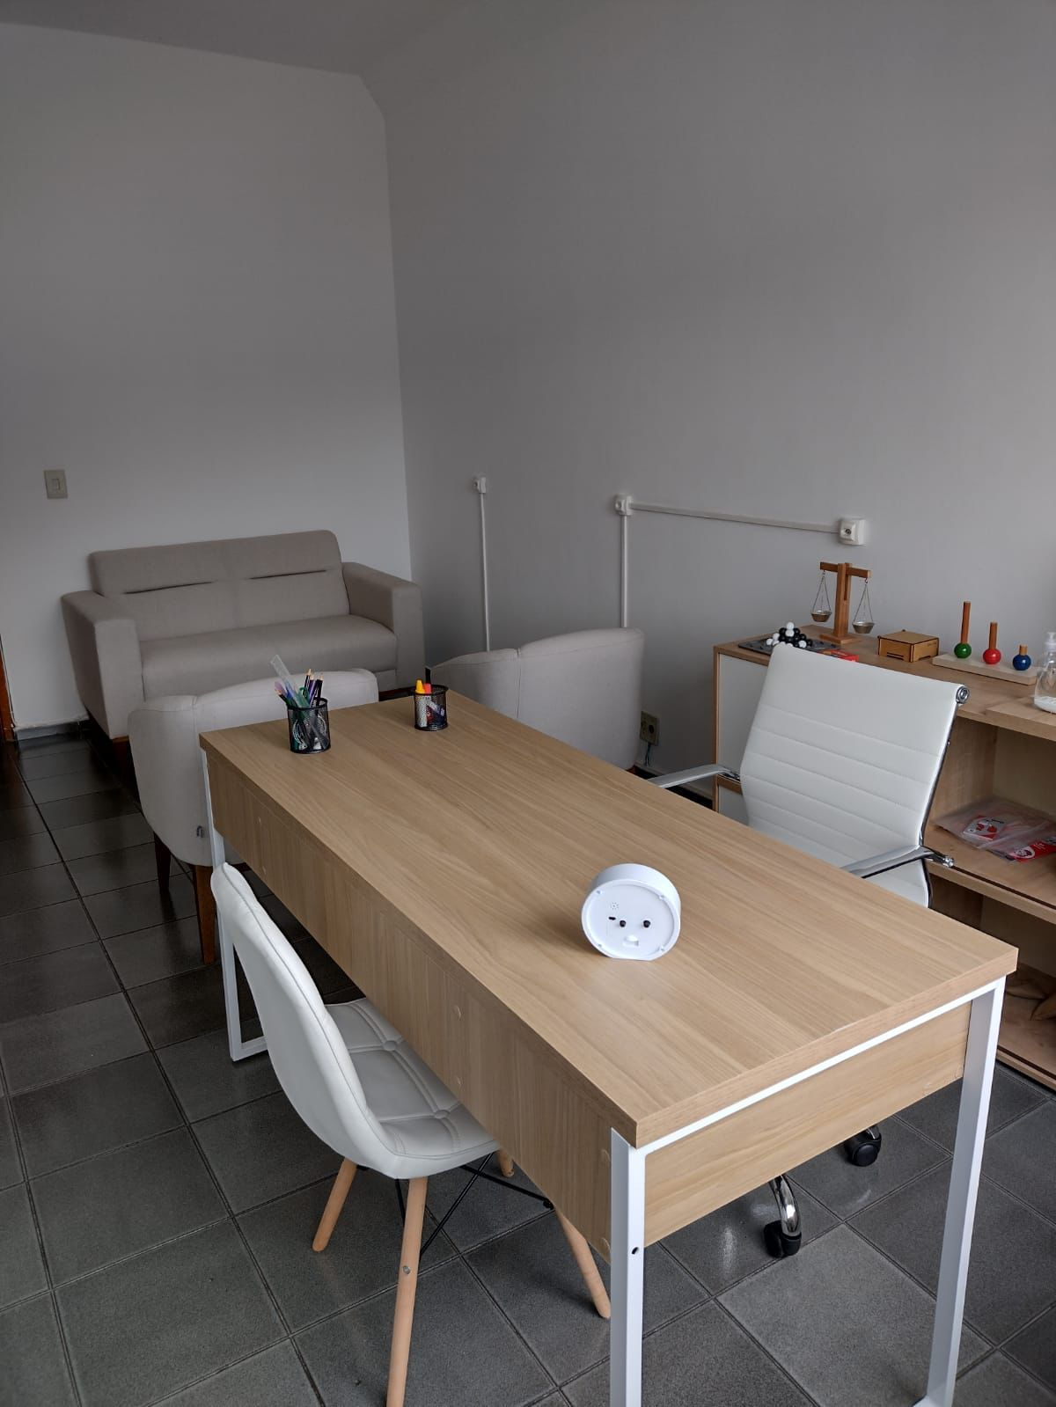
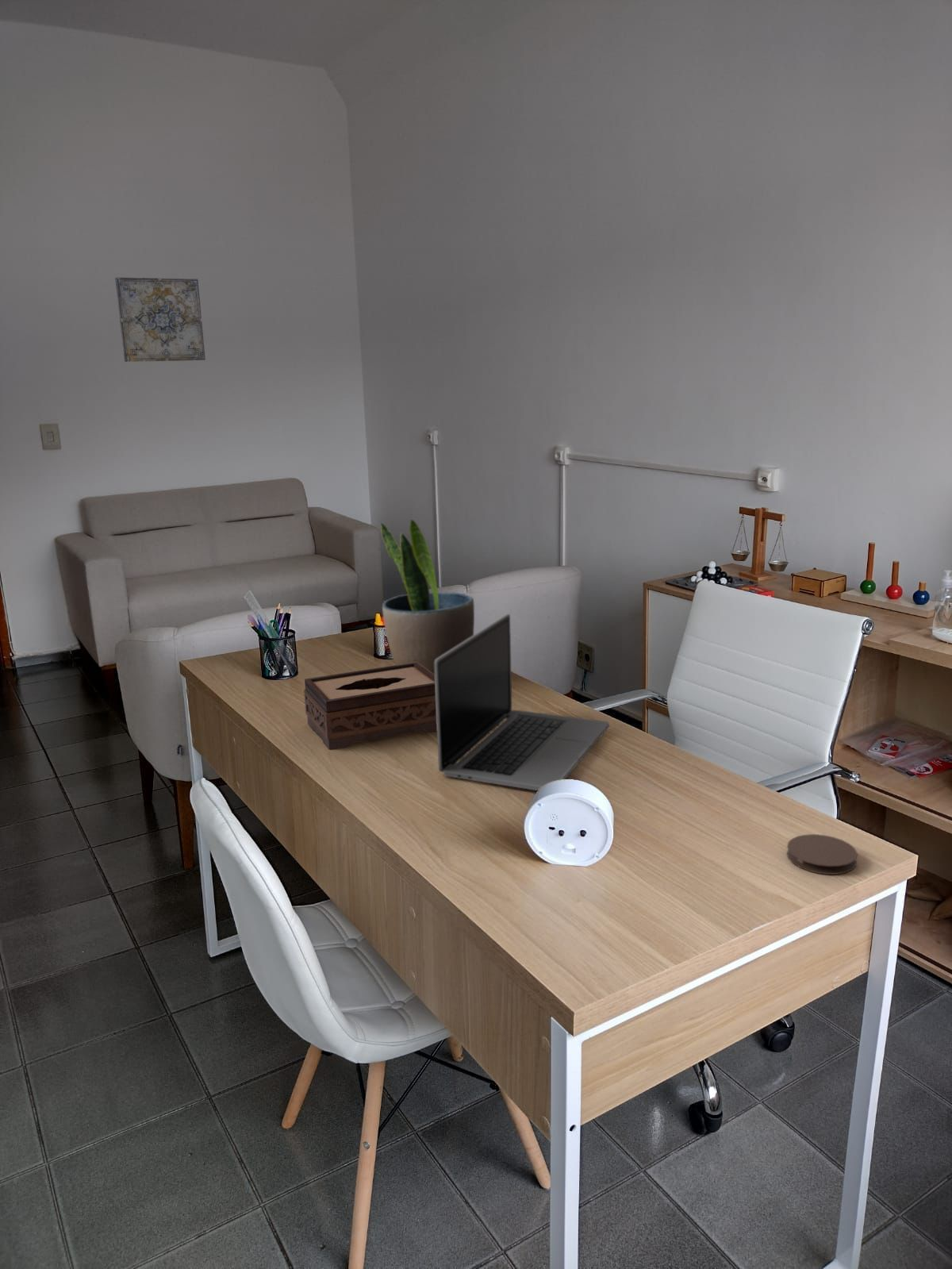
+ tissue box (374, 703)
+ wall art (161, 320)
+ laptop (527, 711)
+ coaster (821, 853)
+ potted plant (428, 598)
